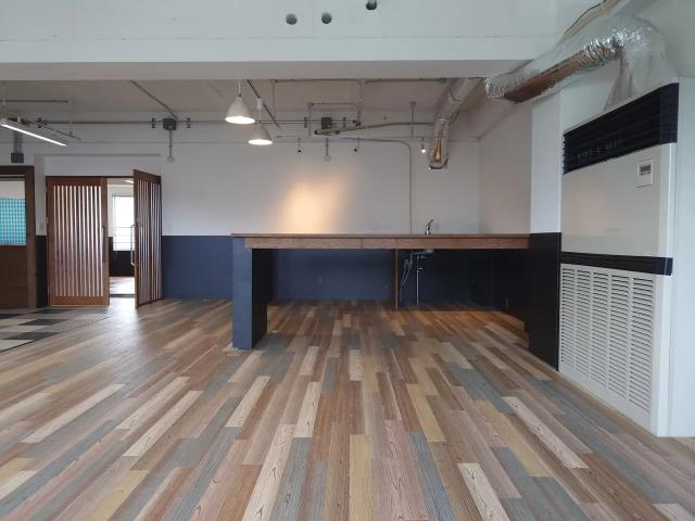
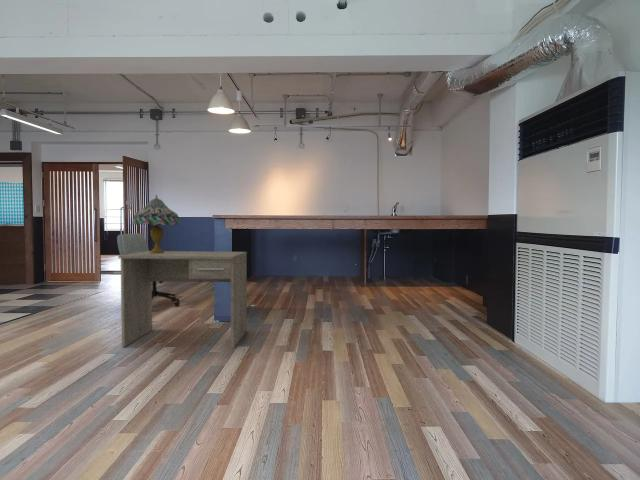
+ table lamp (156, 223)
+ desk (187, 281)
+ office chair (153, 281)
